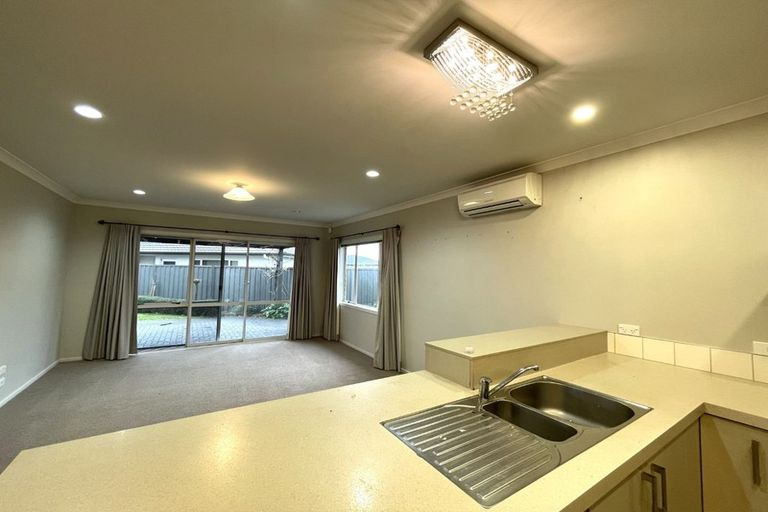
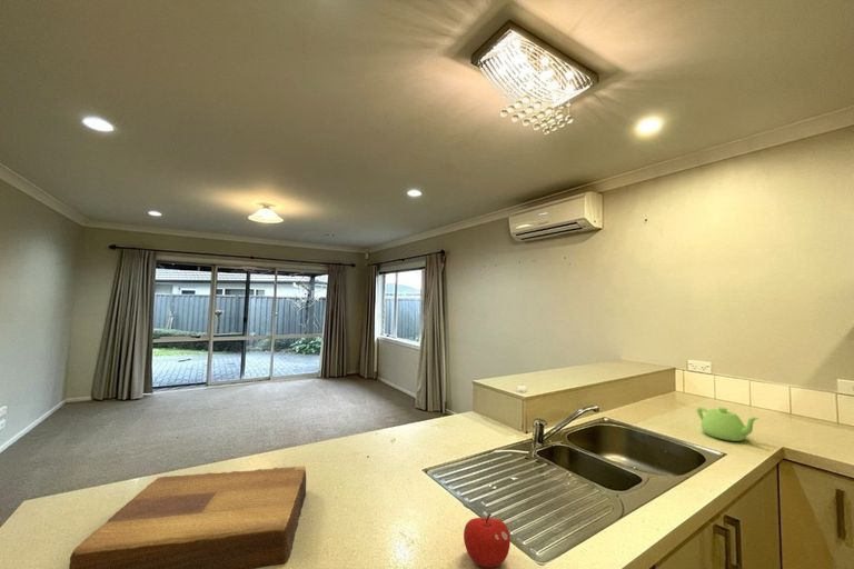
+ fruit (486, 537)
+ cutting board (214, 512)
+ teapot (725, 422)
